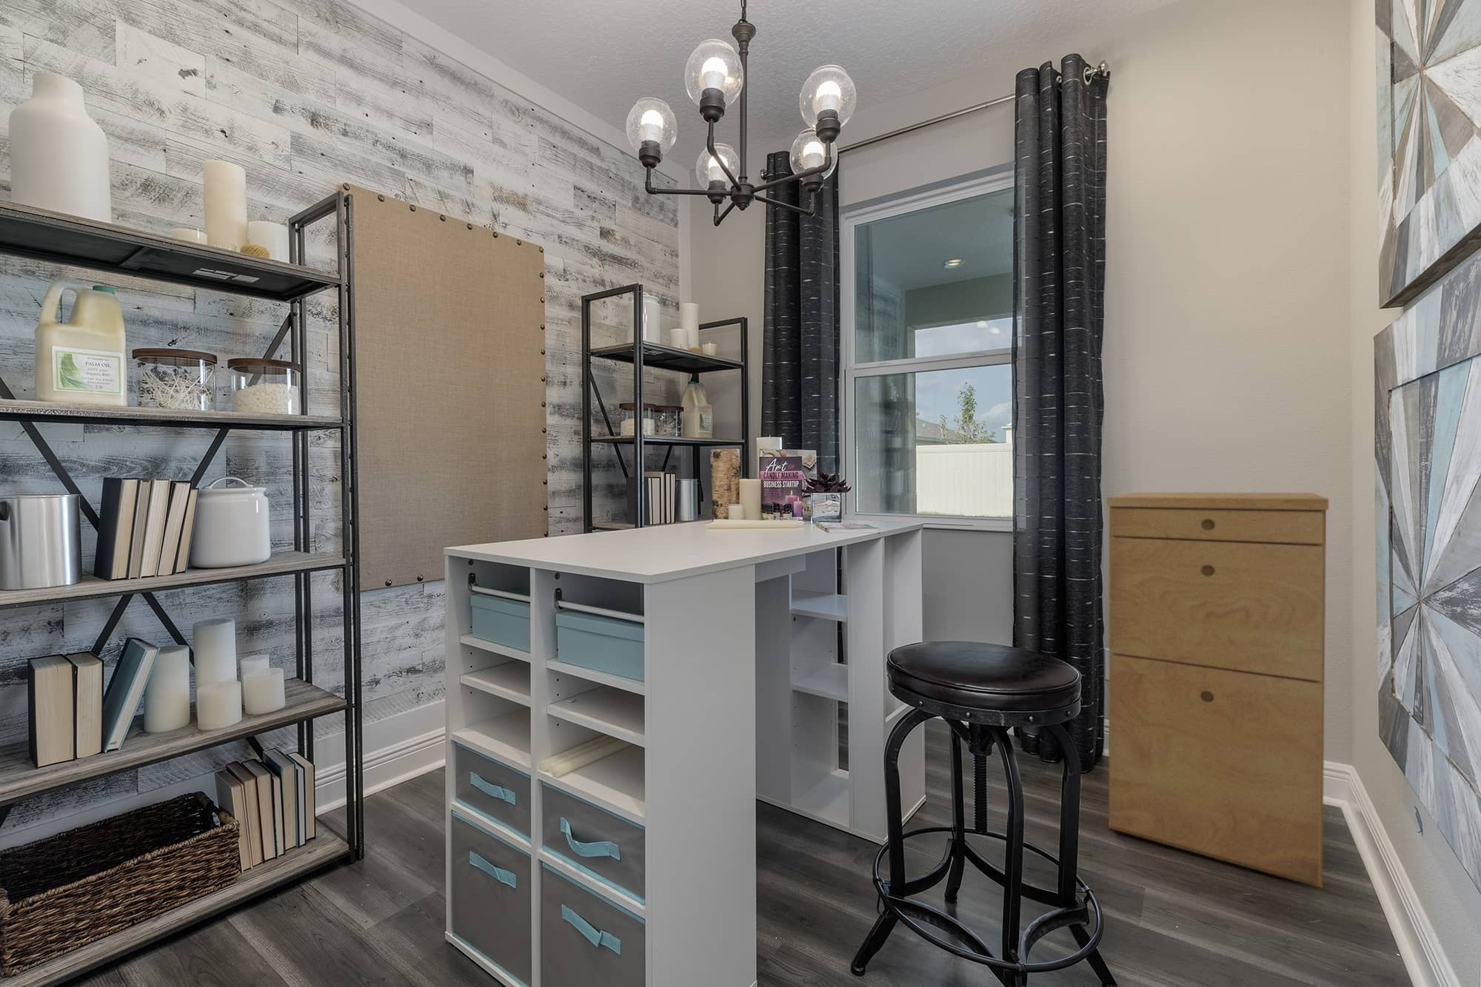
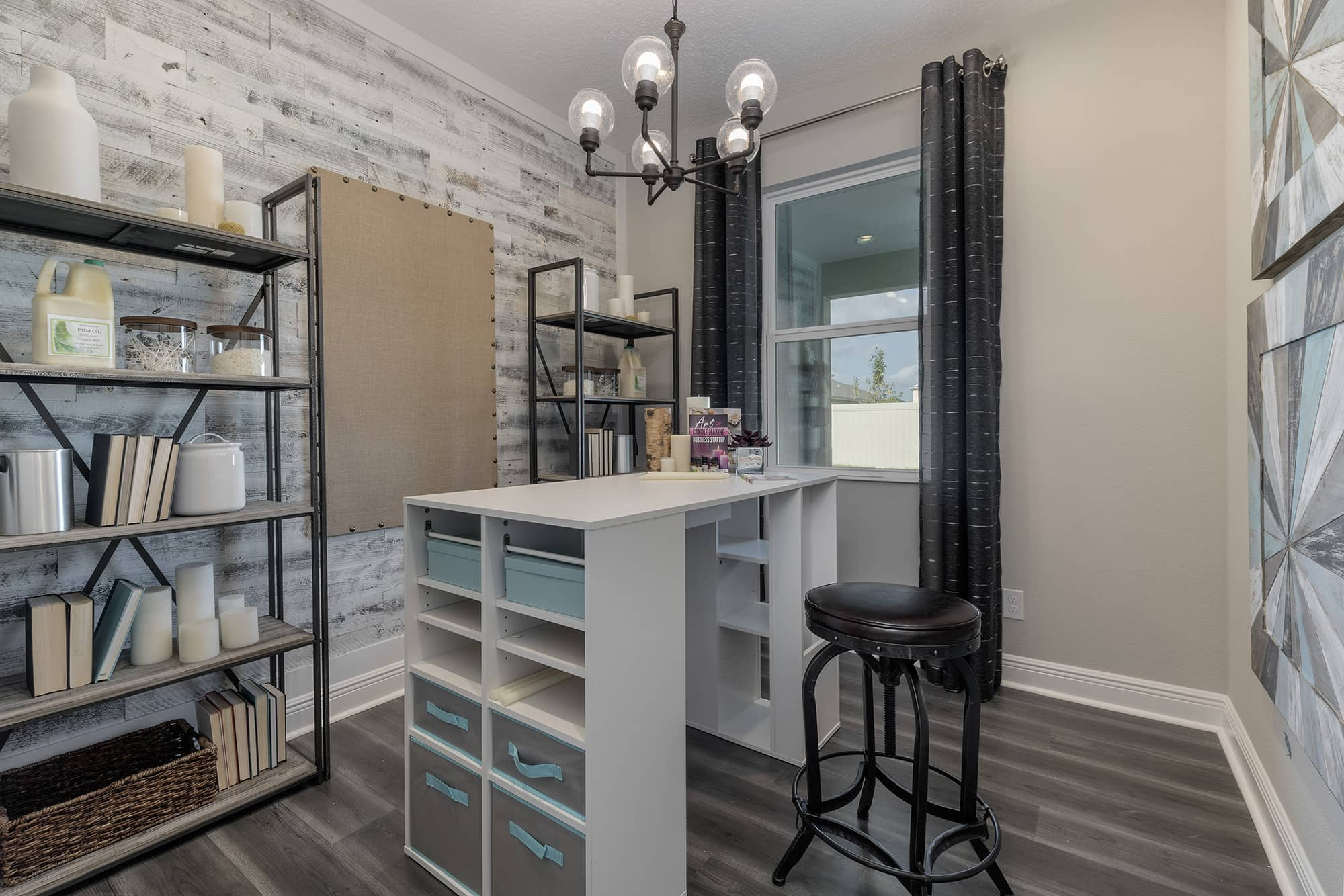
- filing cabinet (1213, 655)
